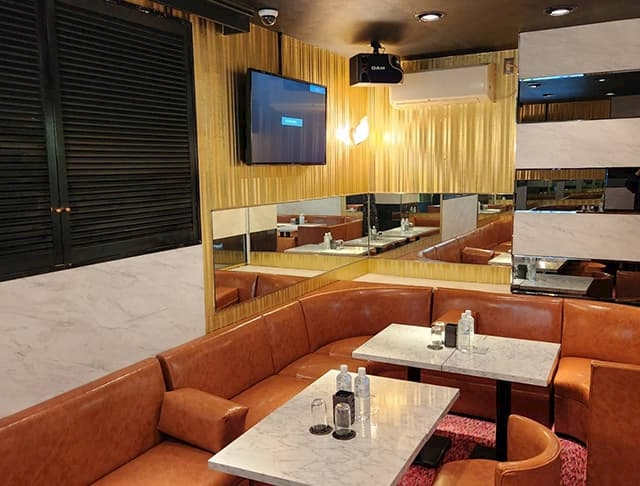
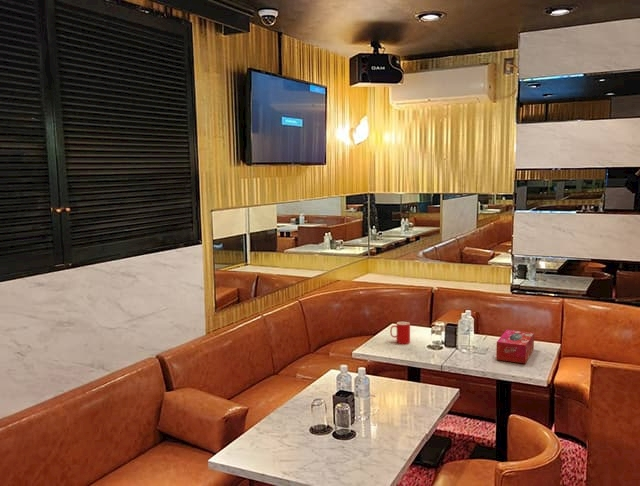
+ tissue box (515, 345)
+ cup (400, 332)
